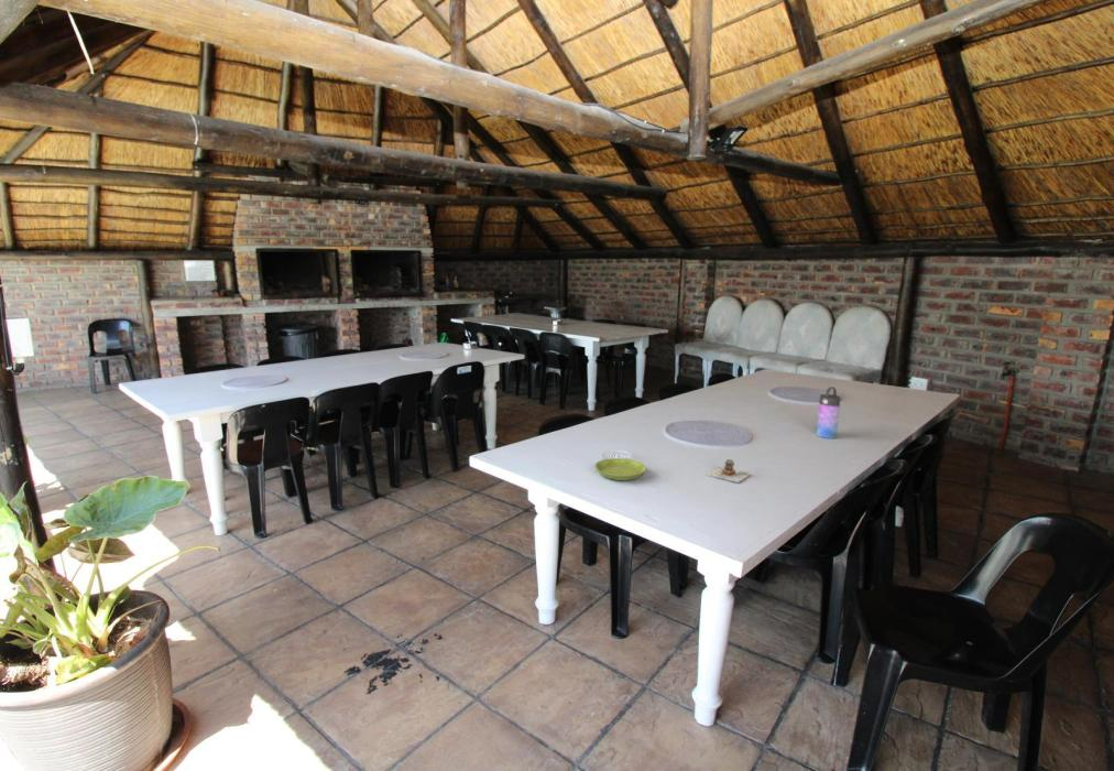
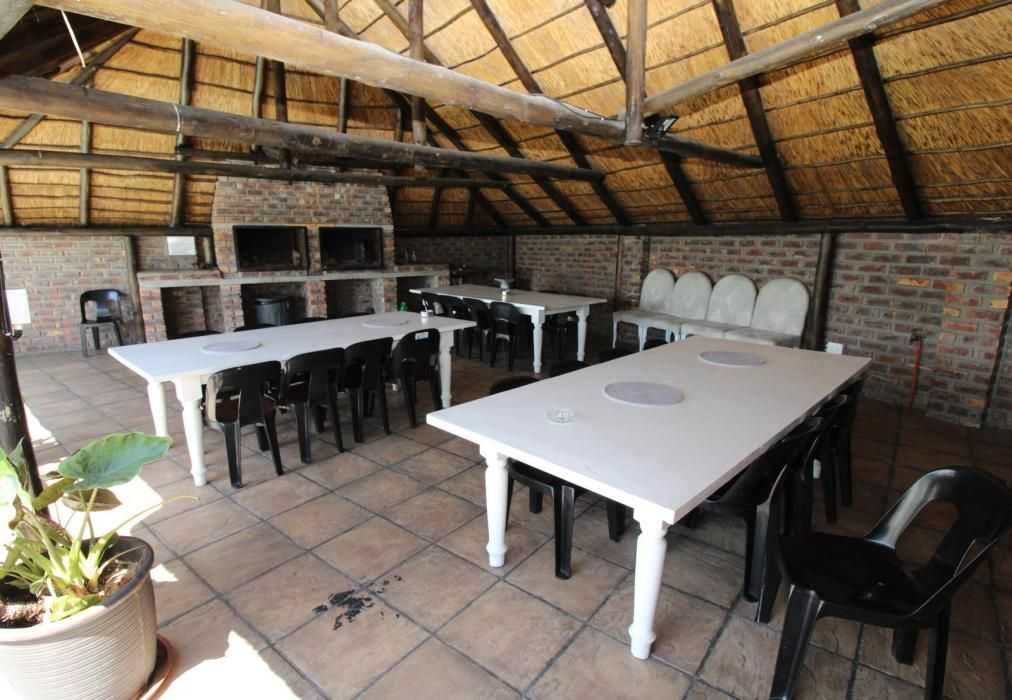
- saucer (620, 469)
- teapot (729, 466)
- water bottle (828, 411)
